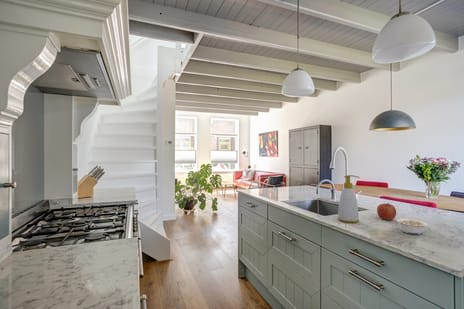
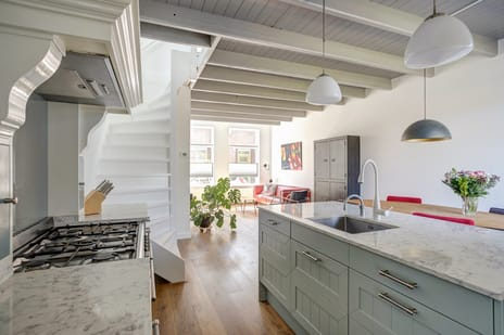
- soap bottle (348, 197)
- fruit (386, 210)
- legume (411, 226)
